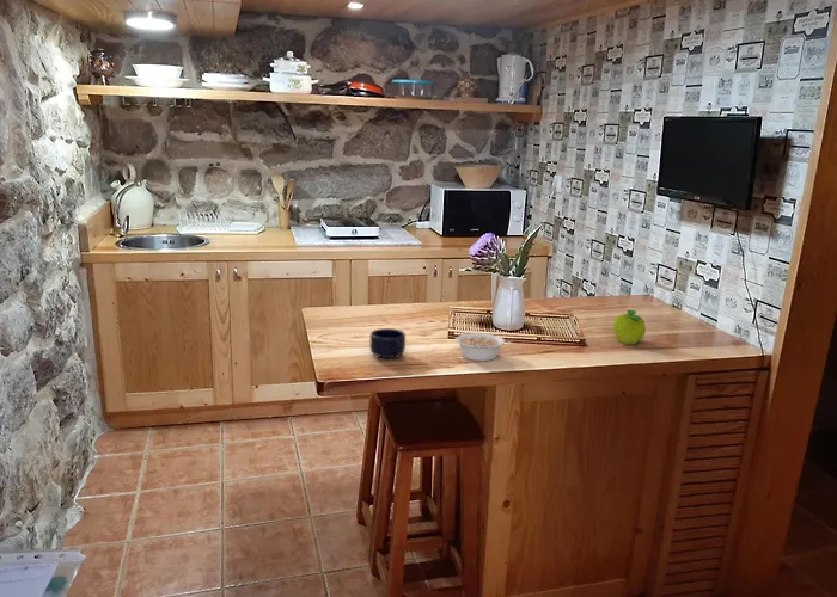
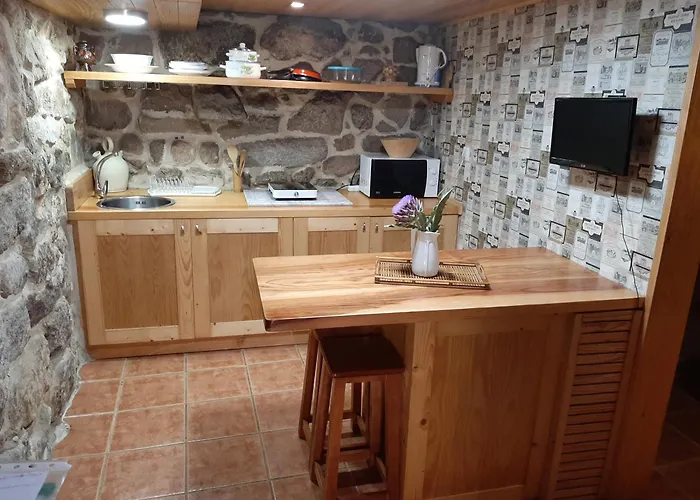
- legume (482, 346)
- mug (389, 345)
- fruit (629, 327)
